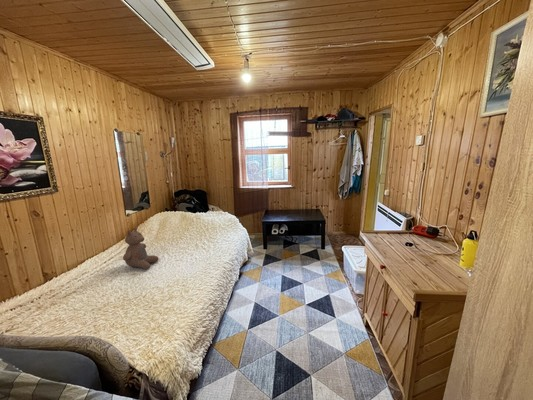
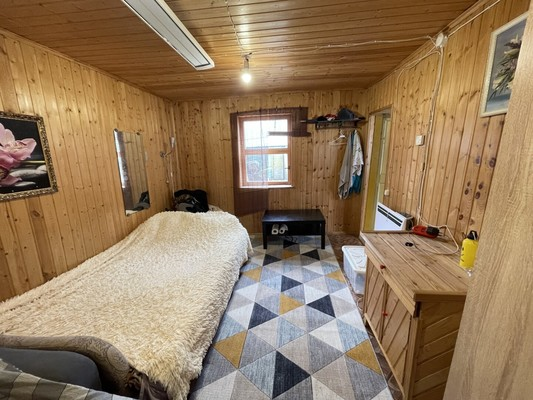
- bear (140, 247)
